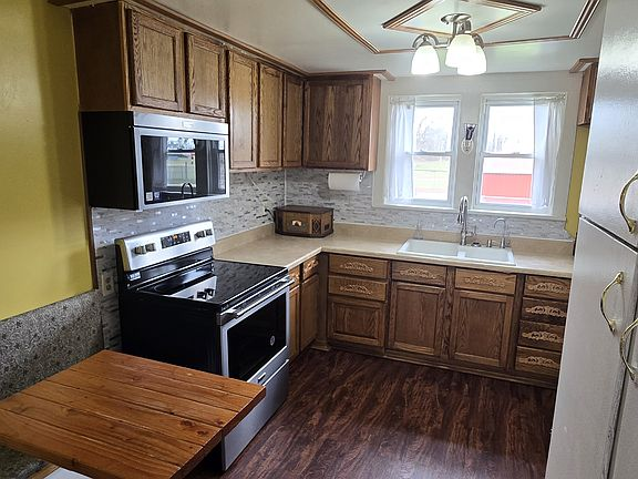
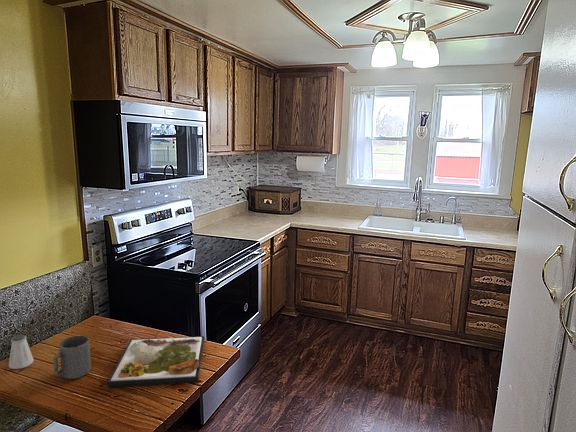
+ saltshaker (19, 350)
+ mug (71, 359)
+ dinner plate (161, 355)
